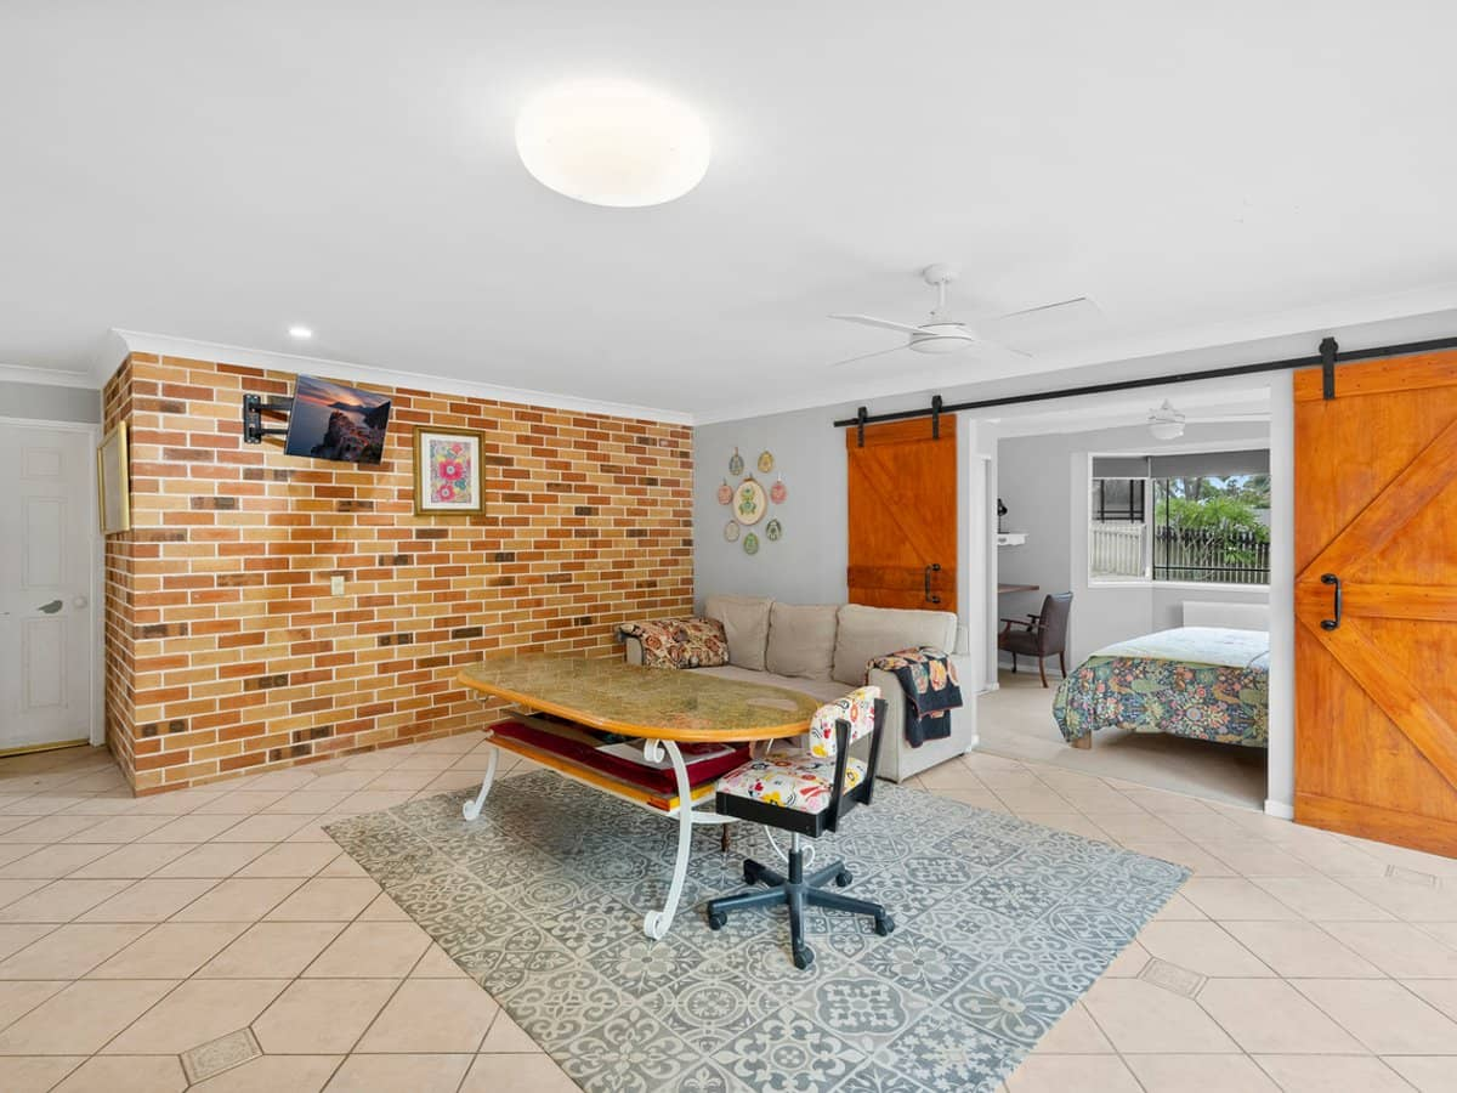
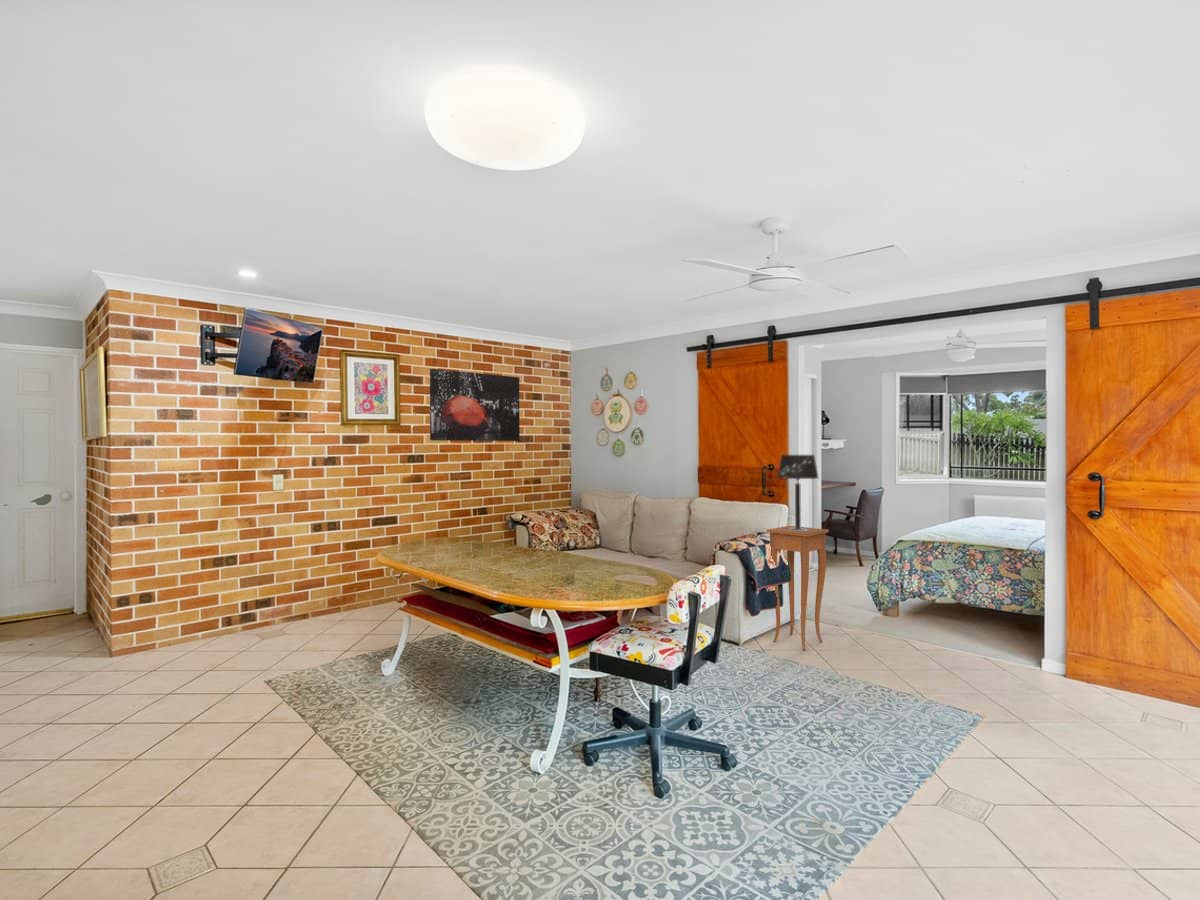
+ wall art (477, 407)
+ table lamp (797, 492)
+ side table (801, 585)
